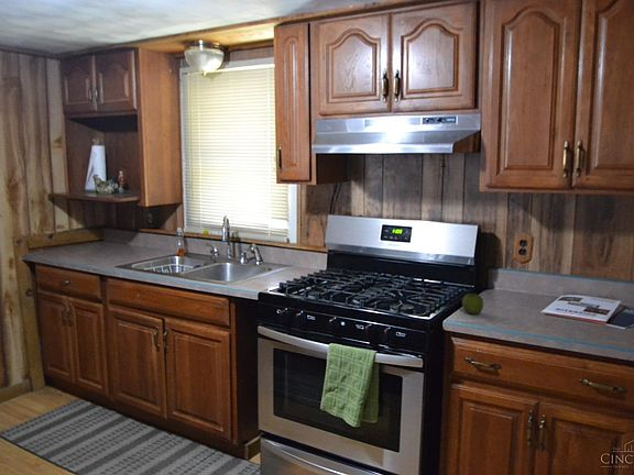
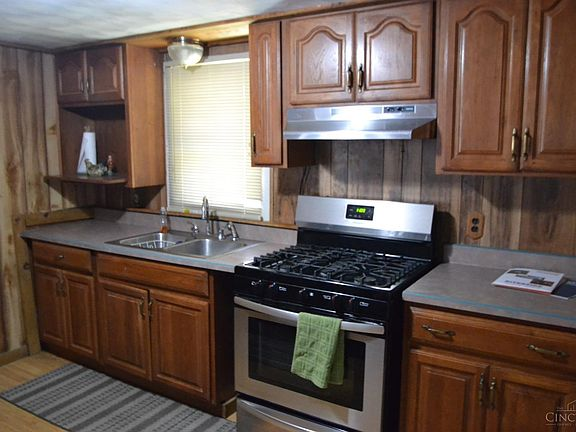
- apple (472, 302)
